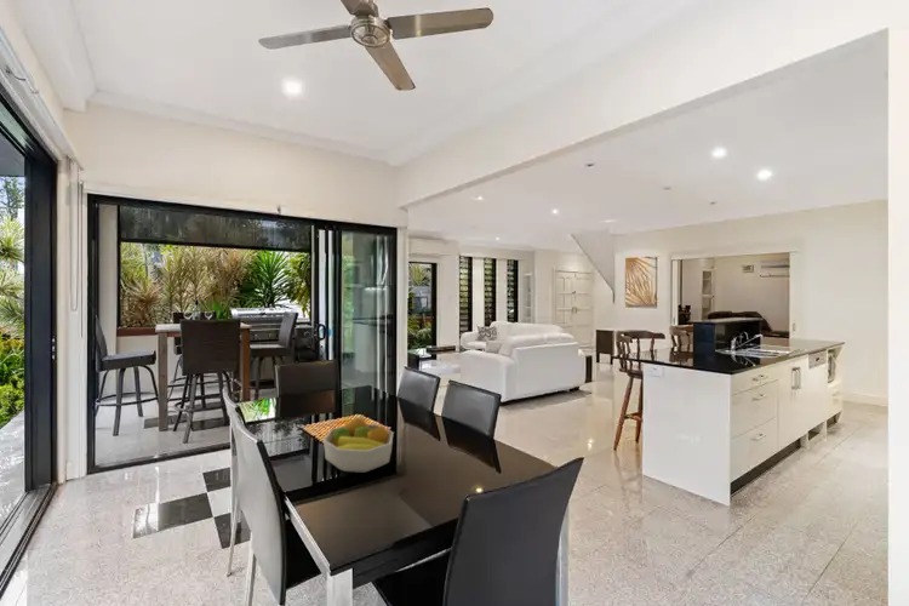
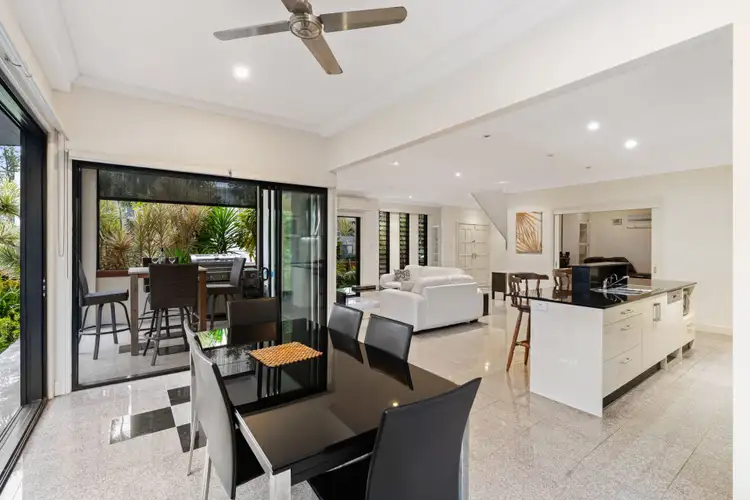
- fruit bowl (359, 442)
